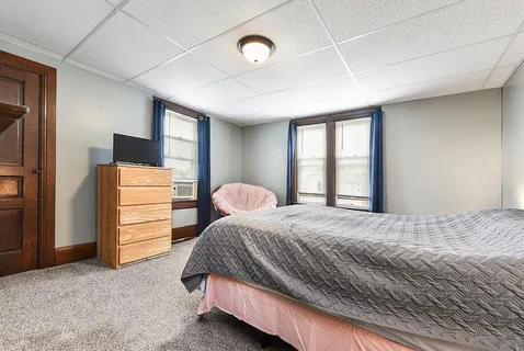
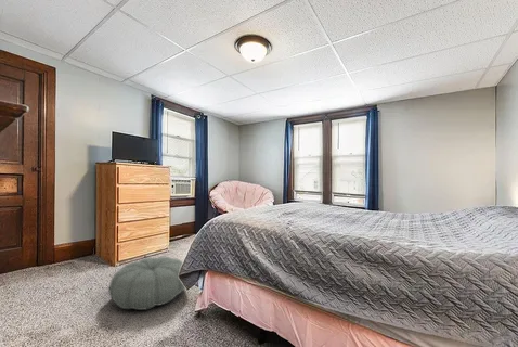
+ pouf (151, 280)
